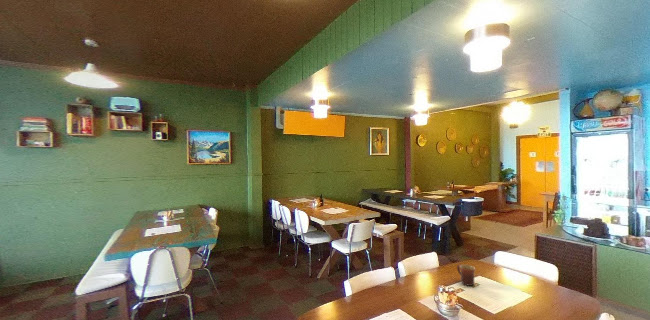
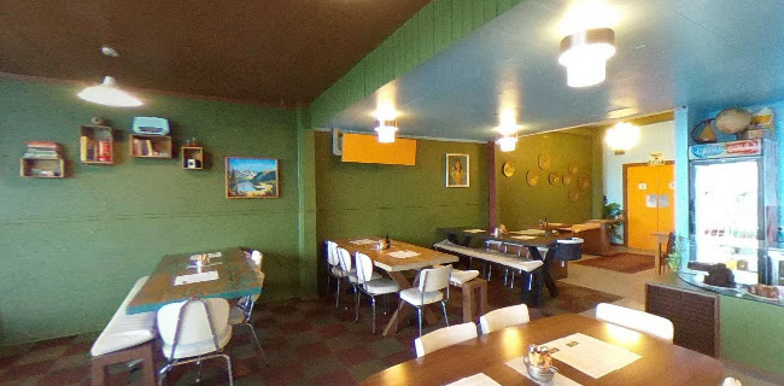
- mug (465, 274)
